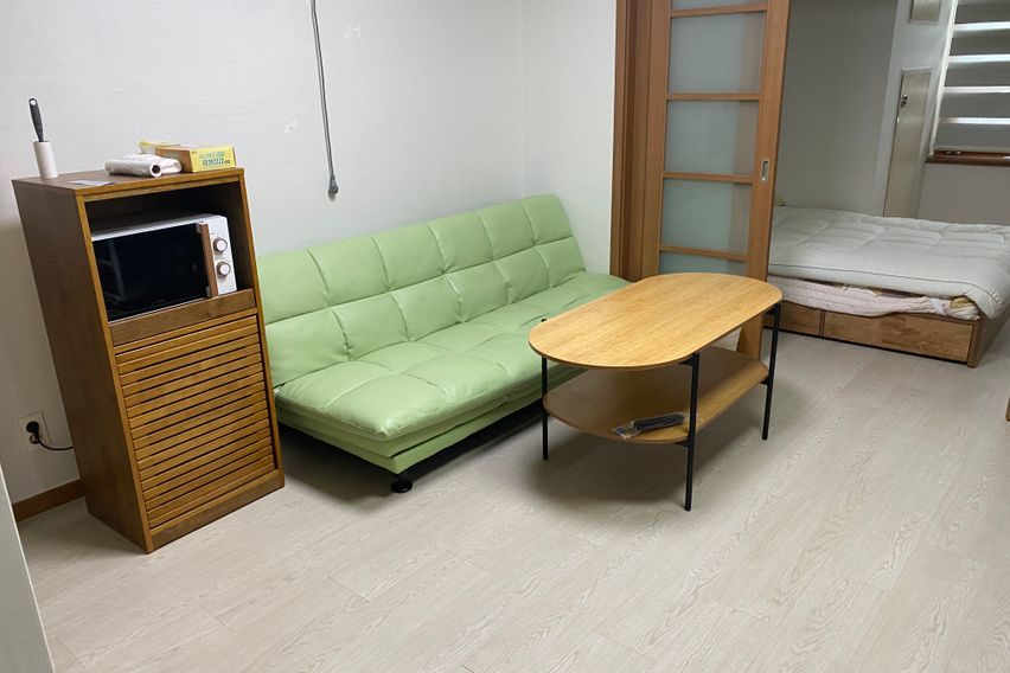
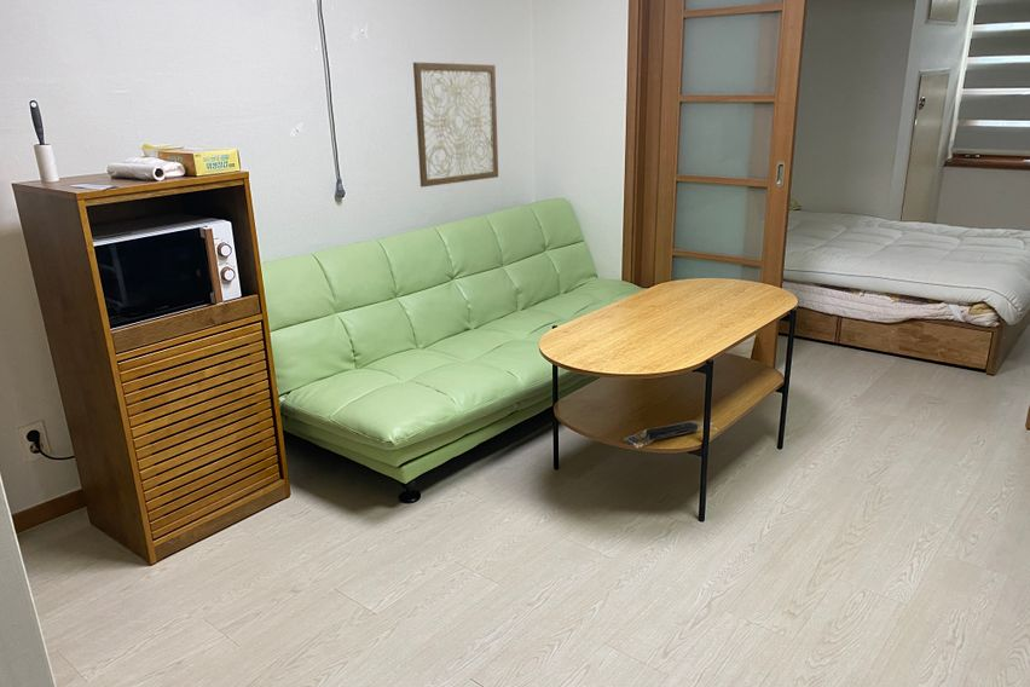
+ wall art (455, 122)
